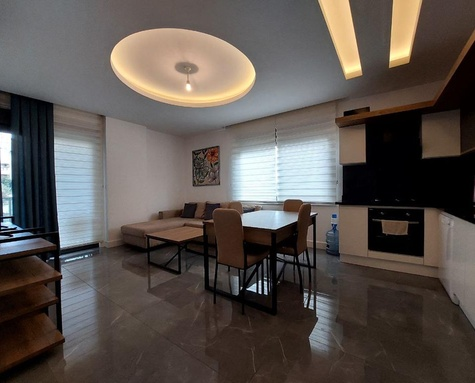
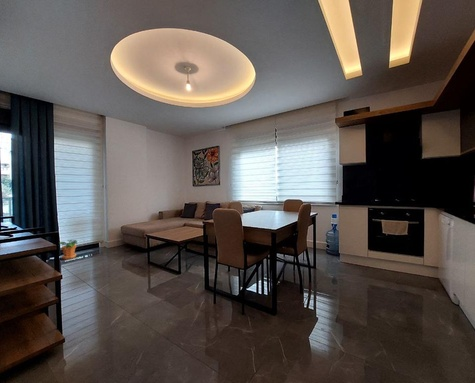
+ potted plant (68, 249)
